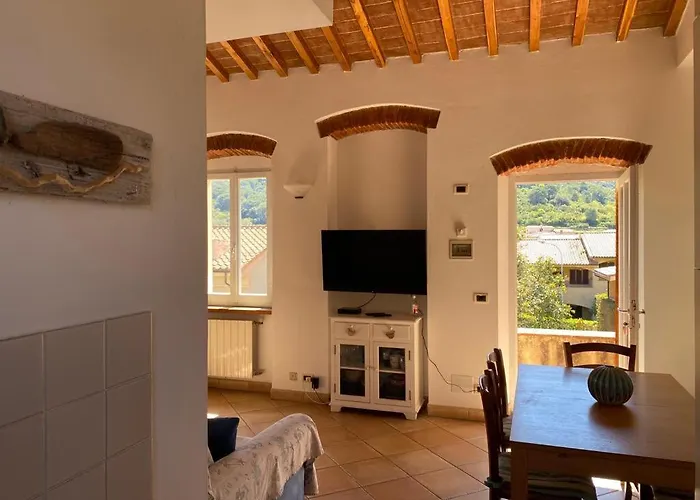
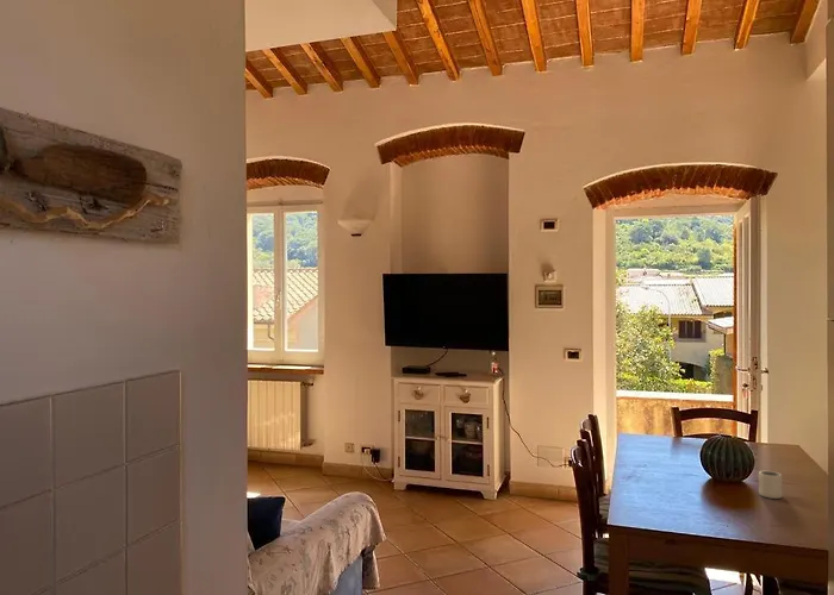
+ cup (772, 483)
